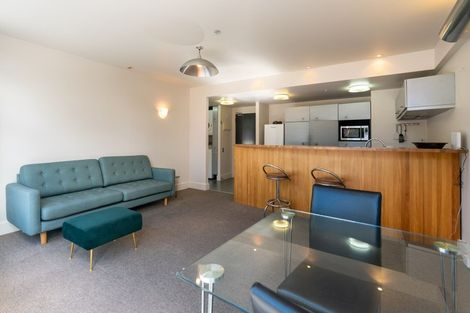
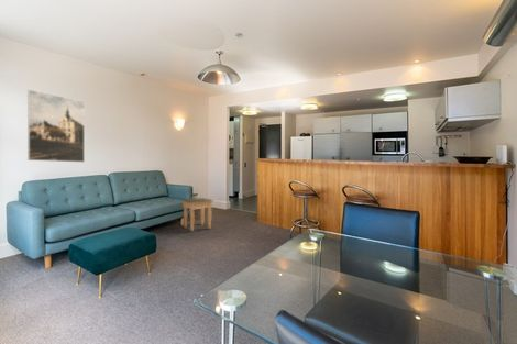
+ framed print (57, 129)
+ footstool (200, 213)
